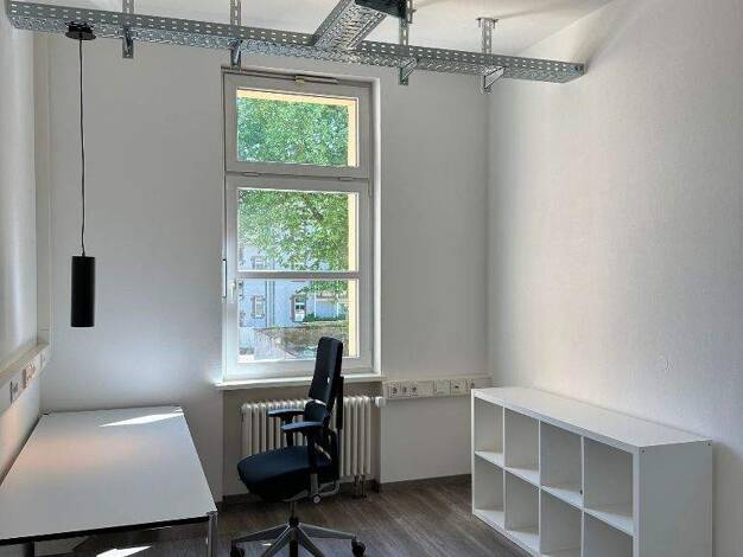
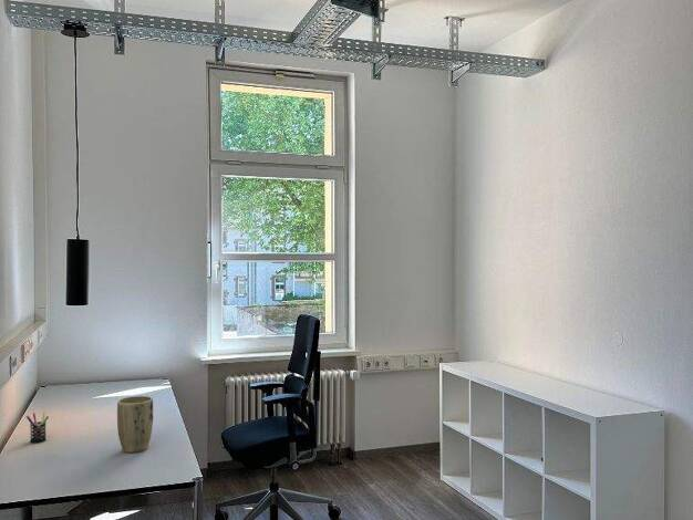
+ pen holder (39, 426)
+ plant pot (135, 424)
